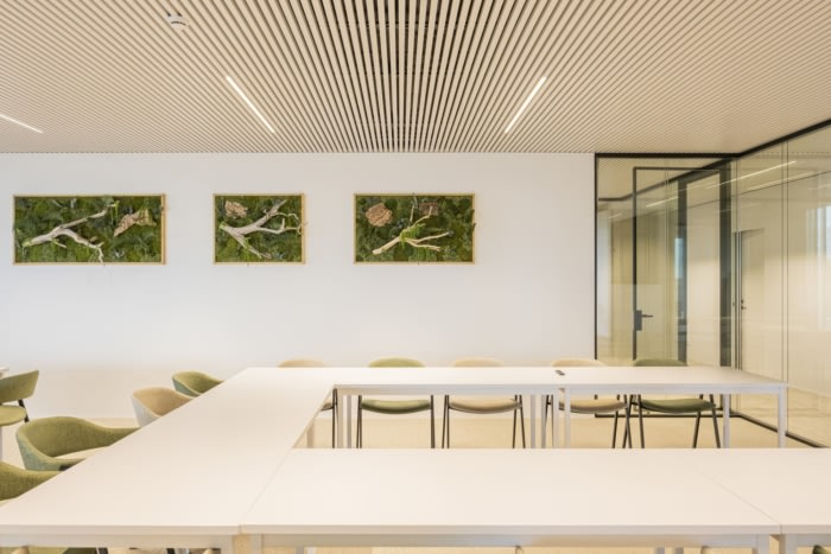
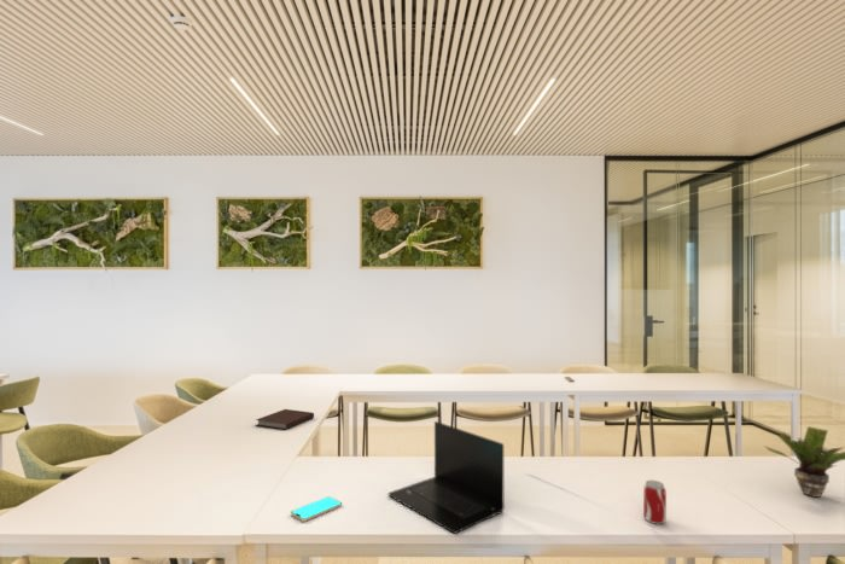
+ laptop (443, 470)
+ beverage can (654, 501)
+ notebook (285, 418)
+ potted plant (809, 463)
+ smartphone (316, 507)
